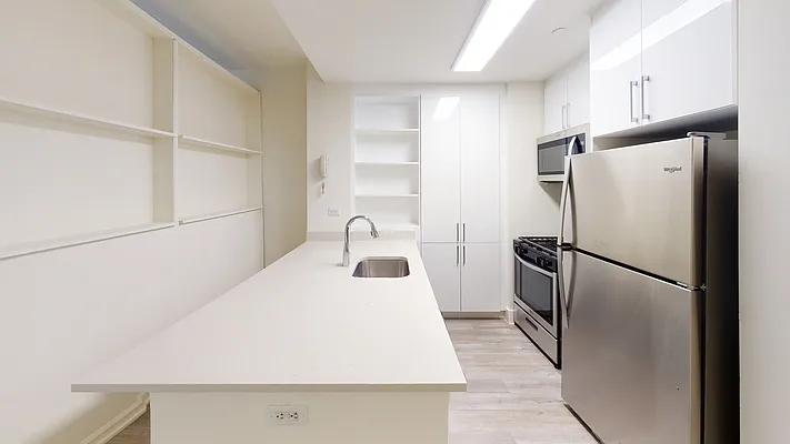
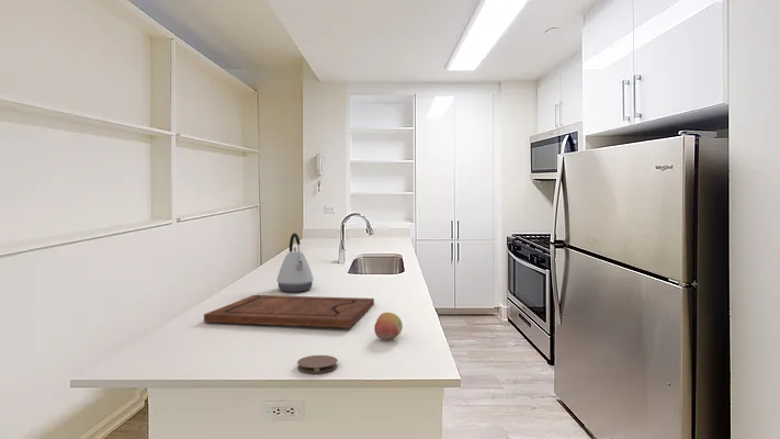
+ fruit (387, 325)
+ cutting board (295, 308)
+ kettle (295, 261)
+ coaster (317, 363)
